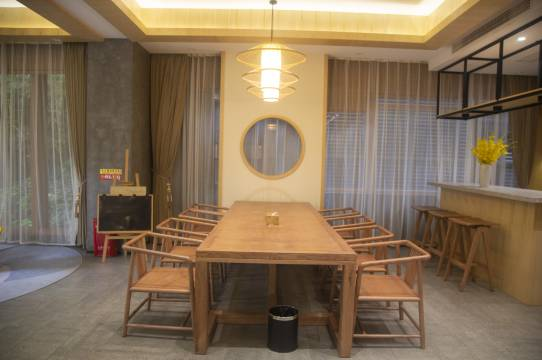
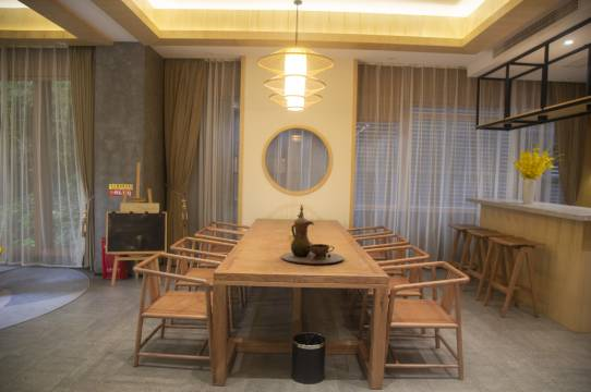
+ tea set (306, 231)
